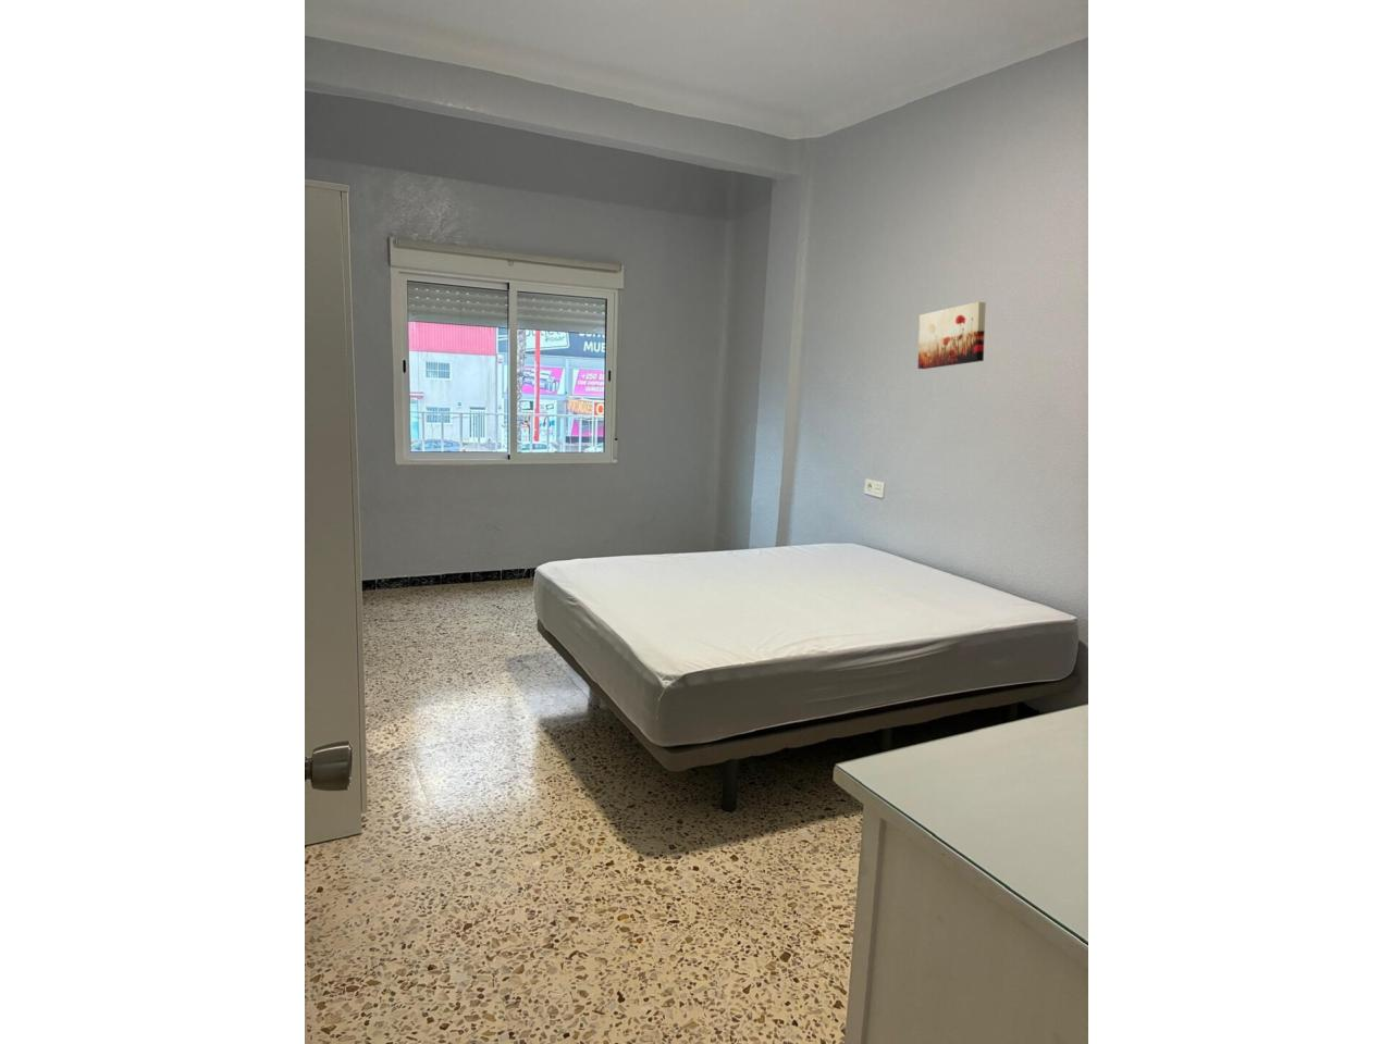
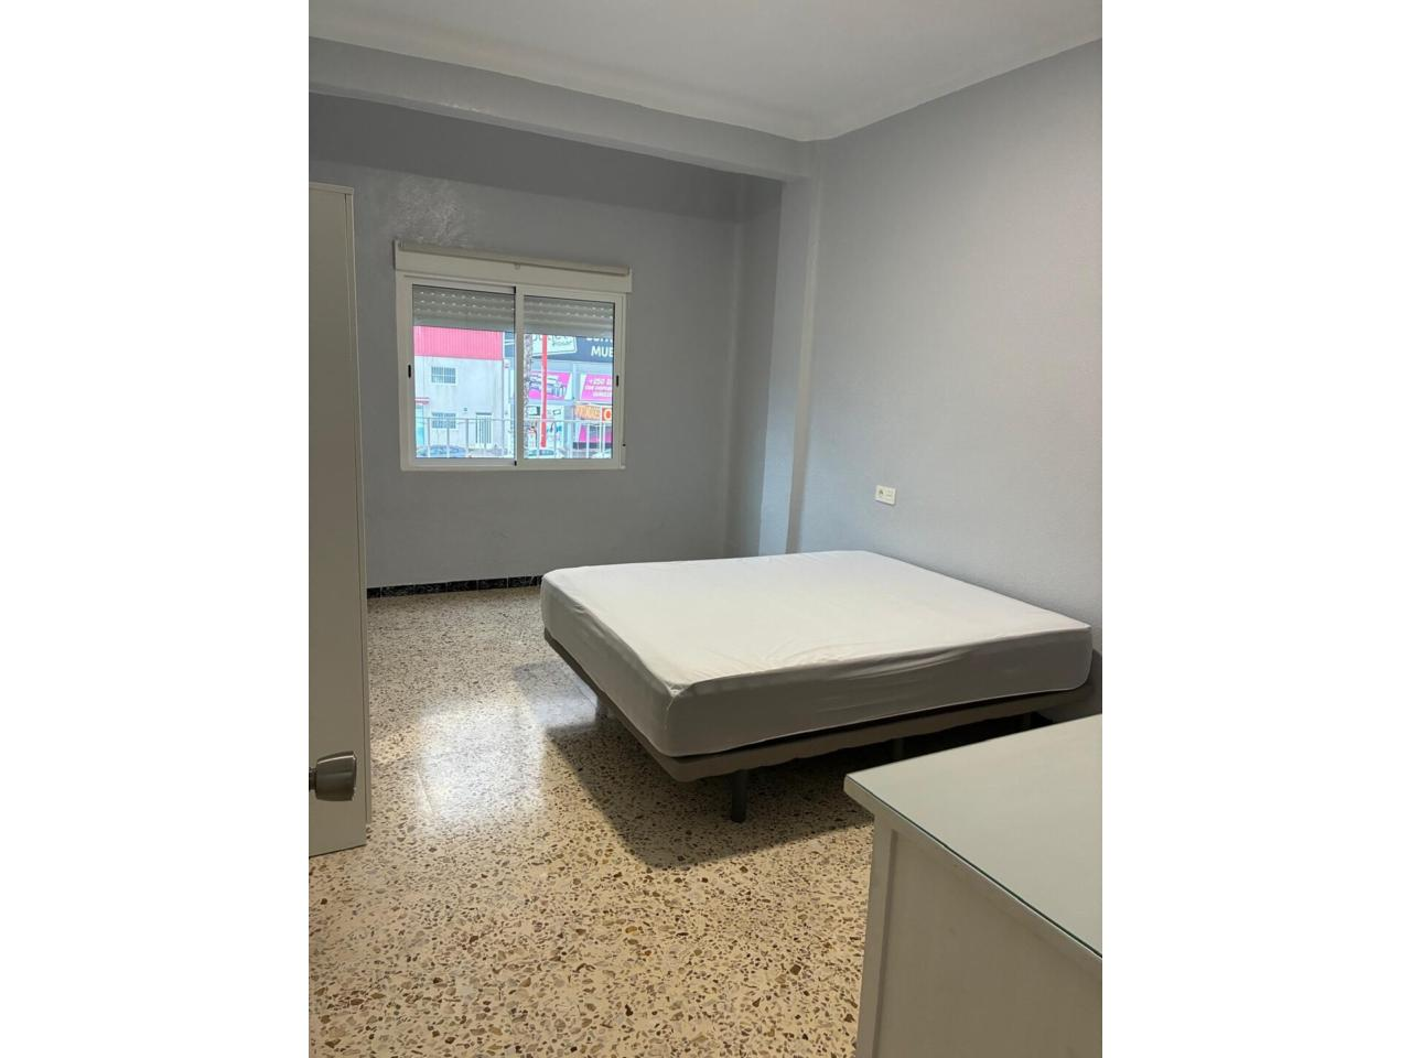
- wall art (950, 336)
